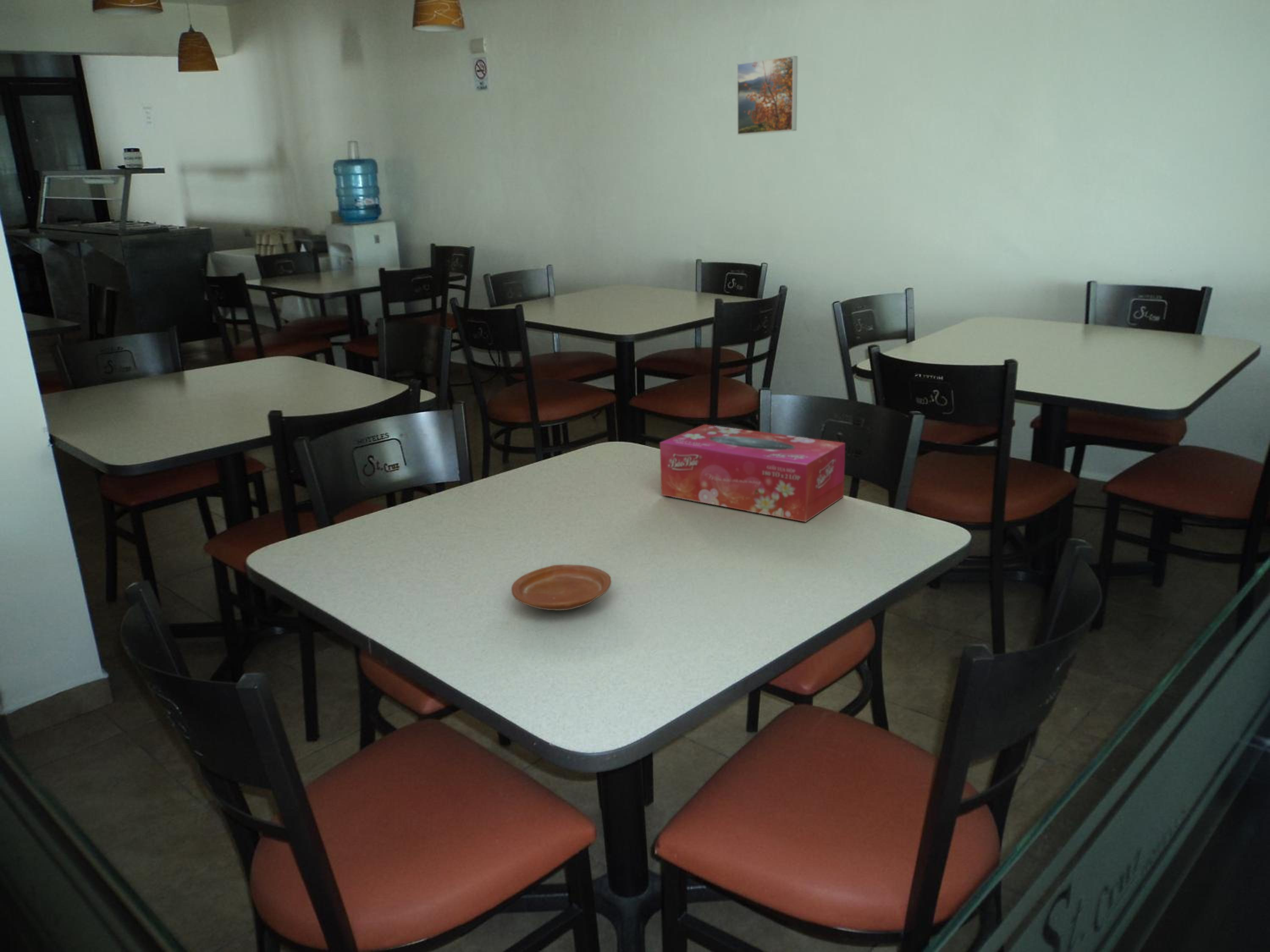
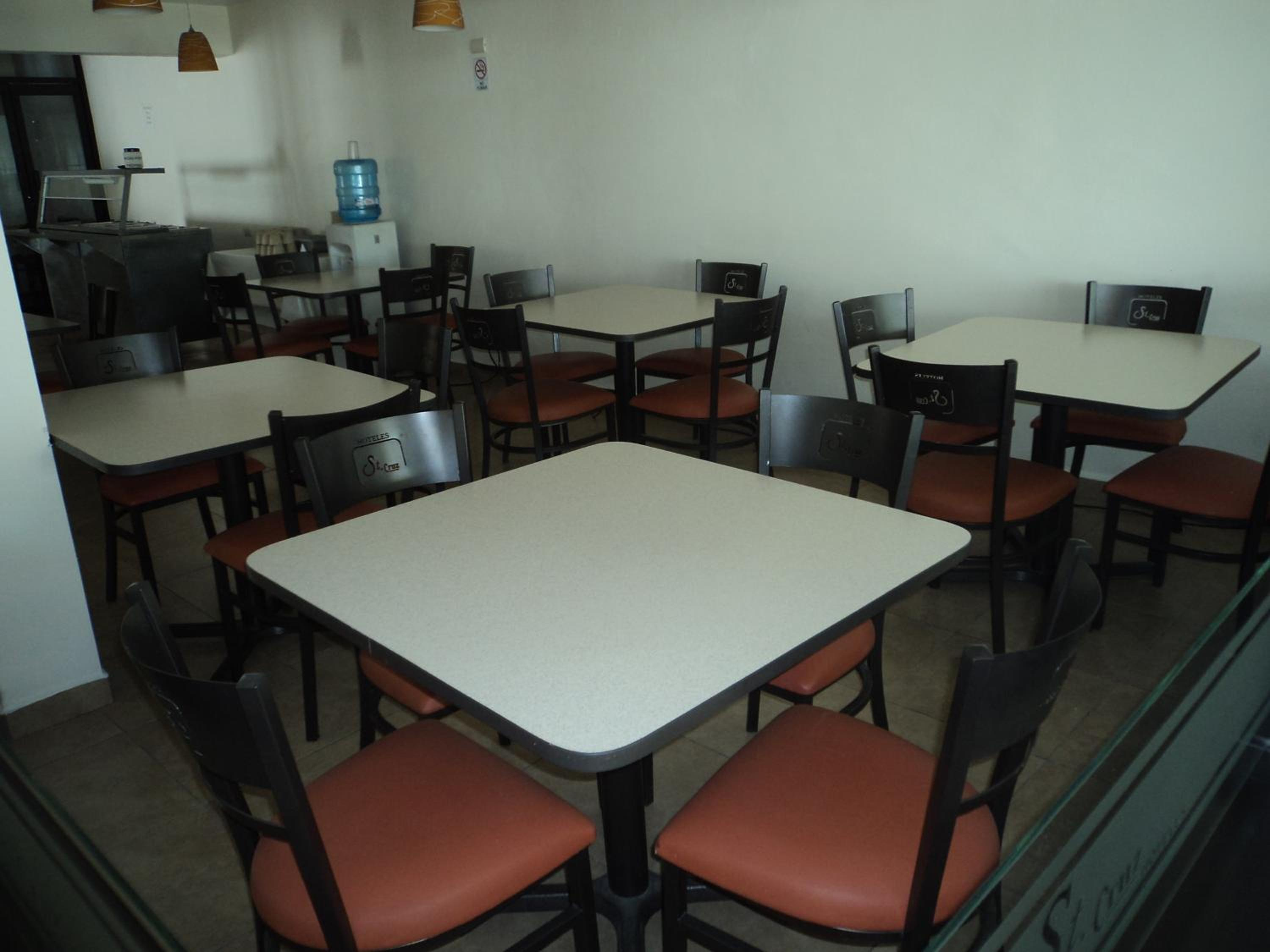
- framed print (766, 96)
- plate (561, 593)
- tissue box (751, 469)
